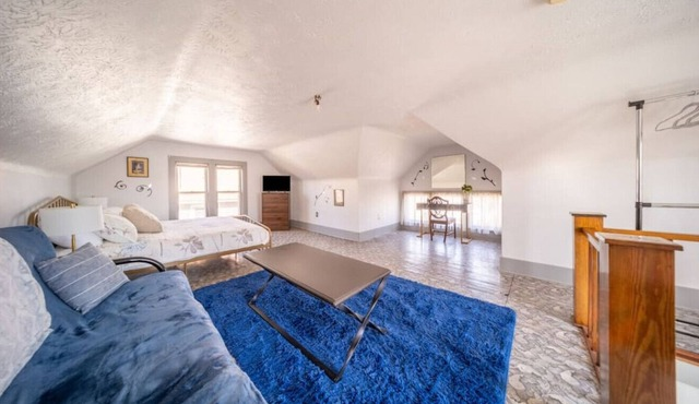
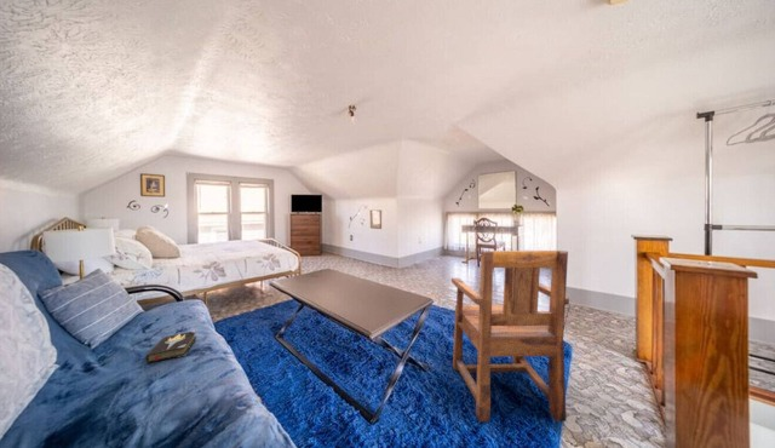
+ hardback book (173, 344)
+ armchair (503, 320)
